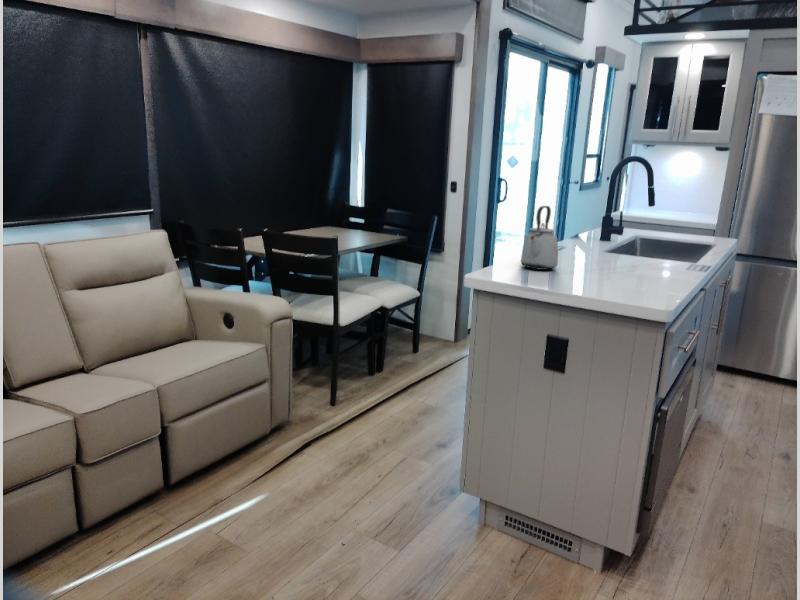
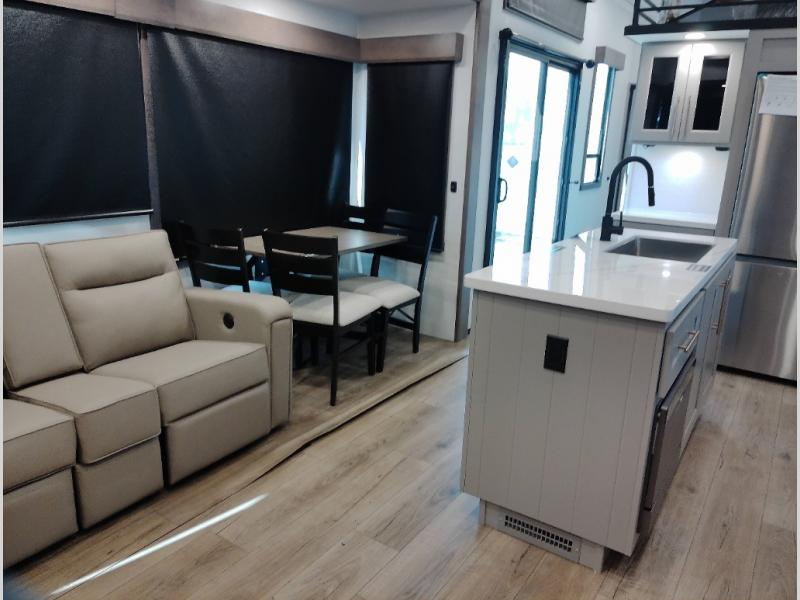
- kettle (539, 237)
